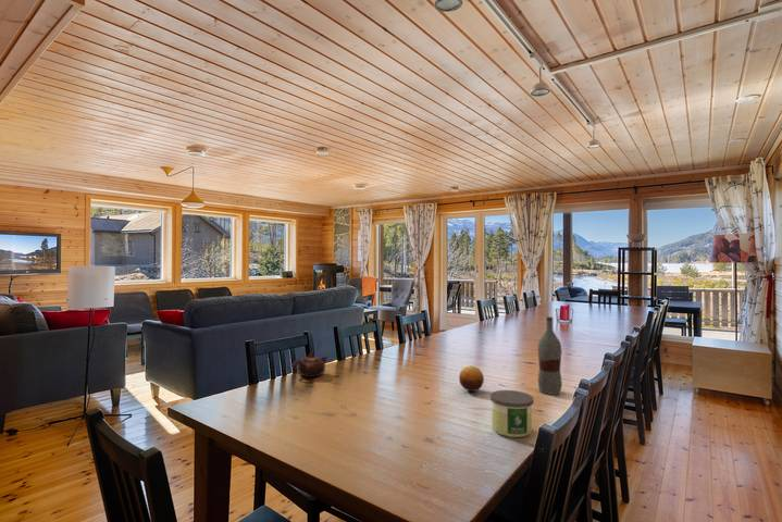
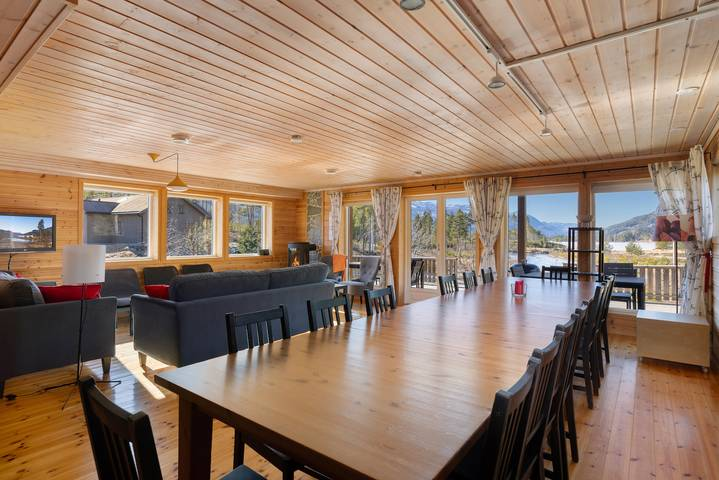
- fruit (471, 377)
- bottle (549, 353)
- candle (511, 413)
- teapot (310, 363)
